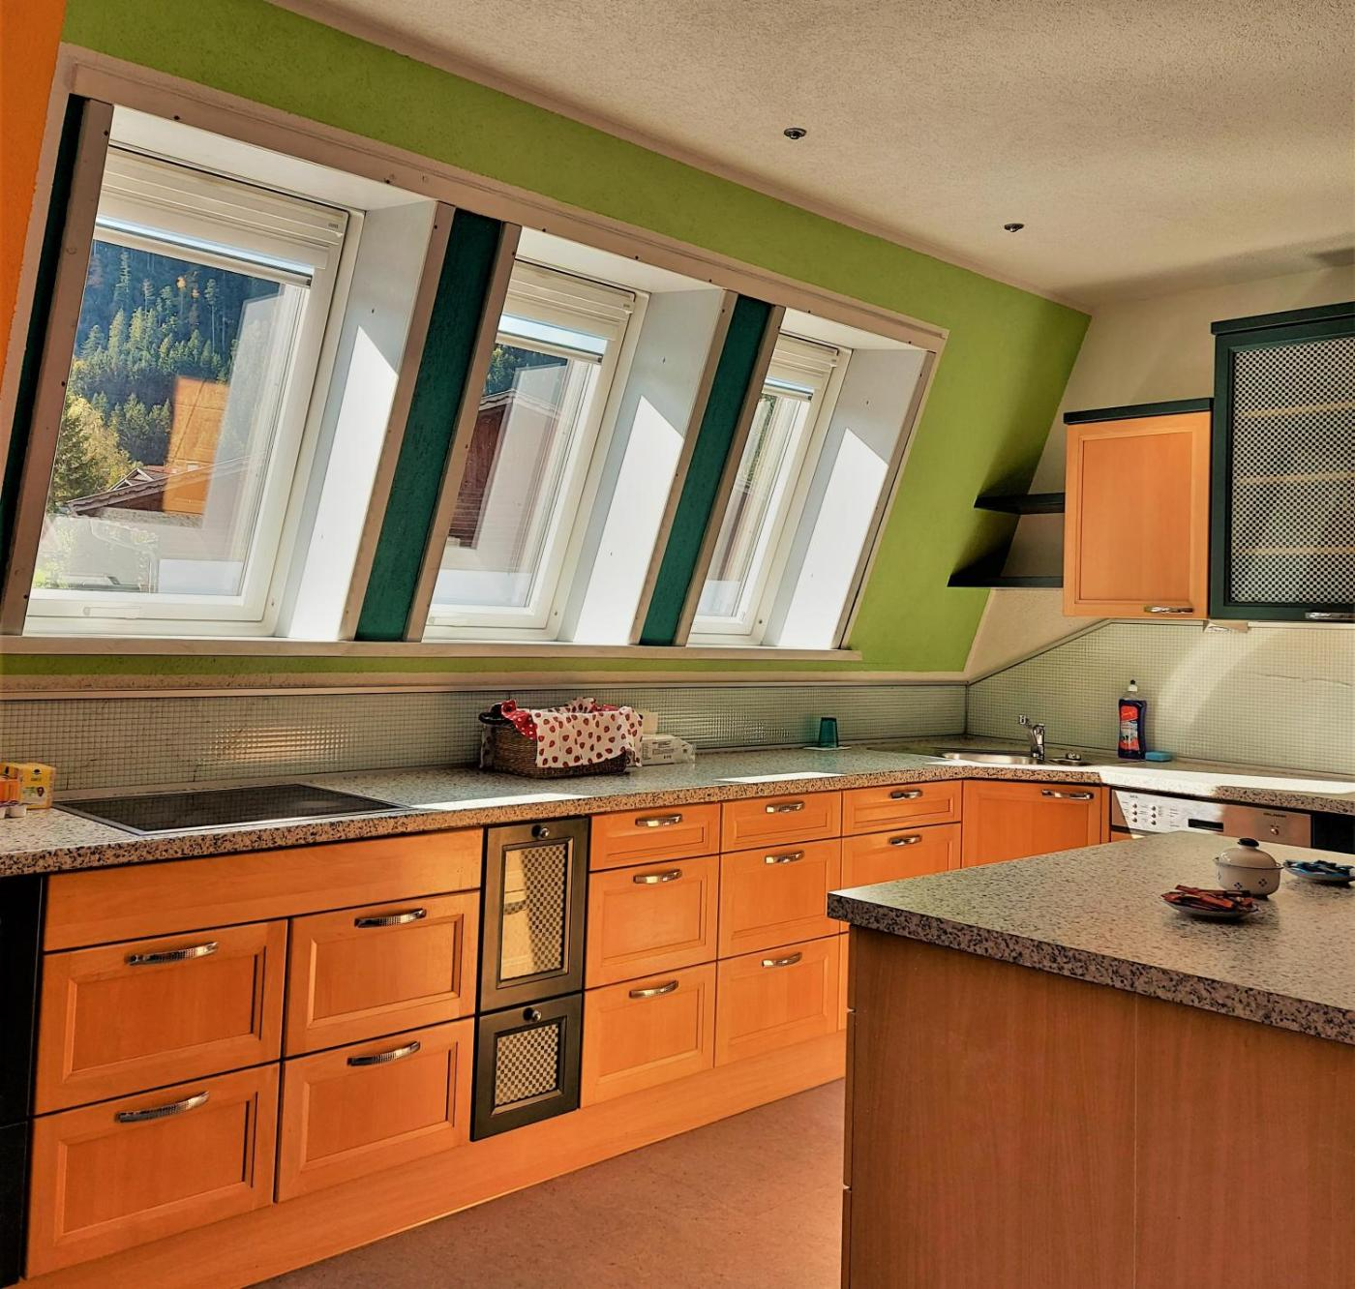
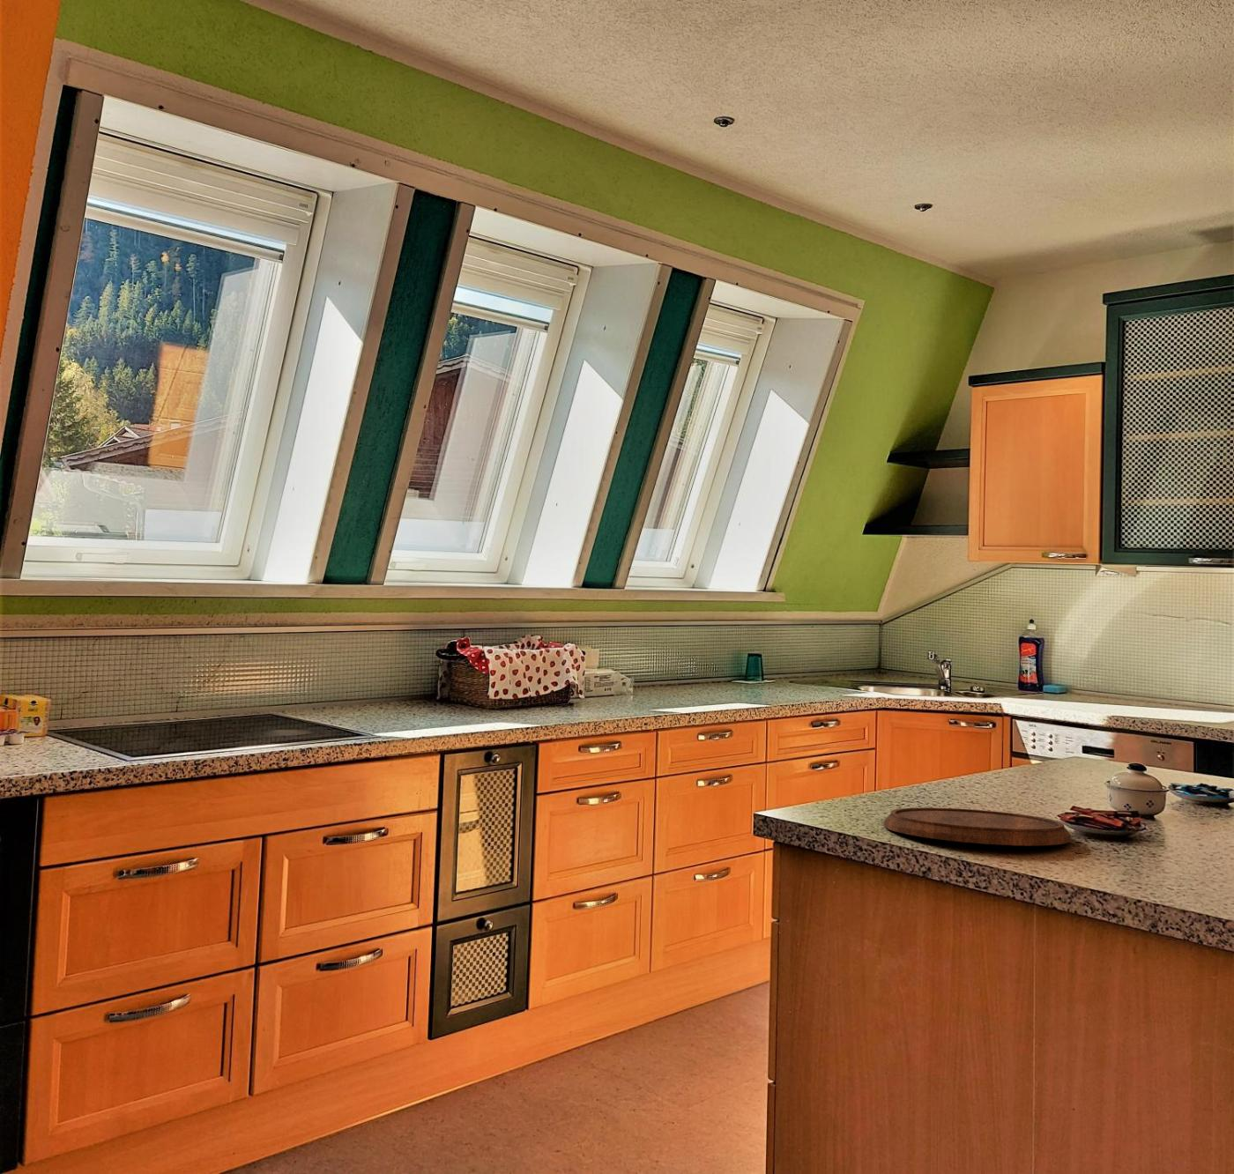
+ cutting board (975, 824)
